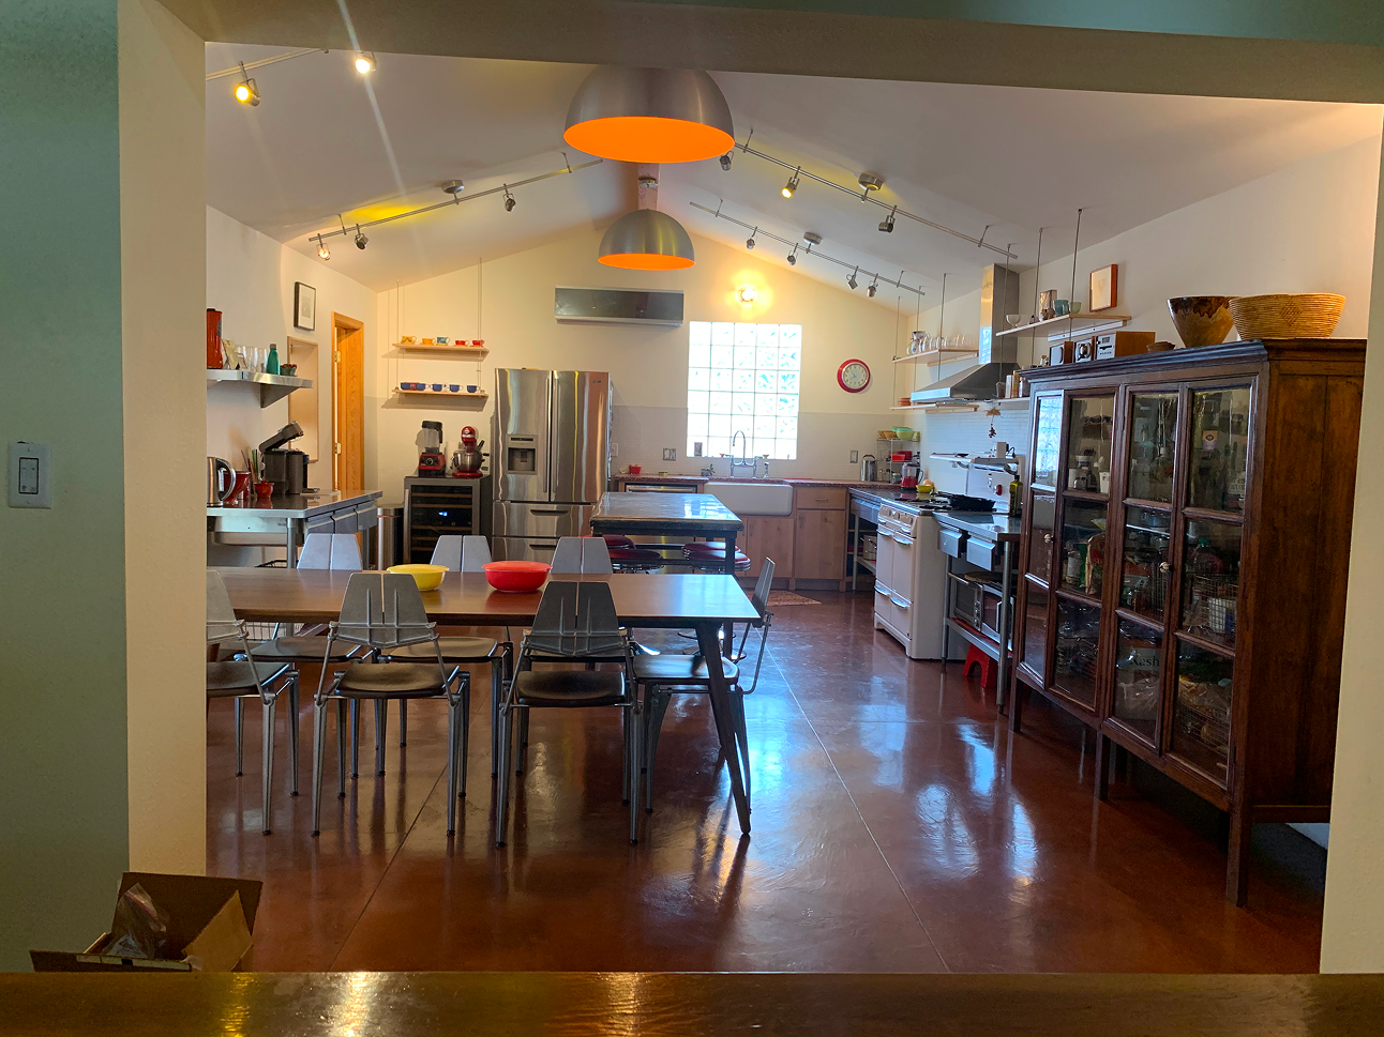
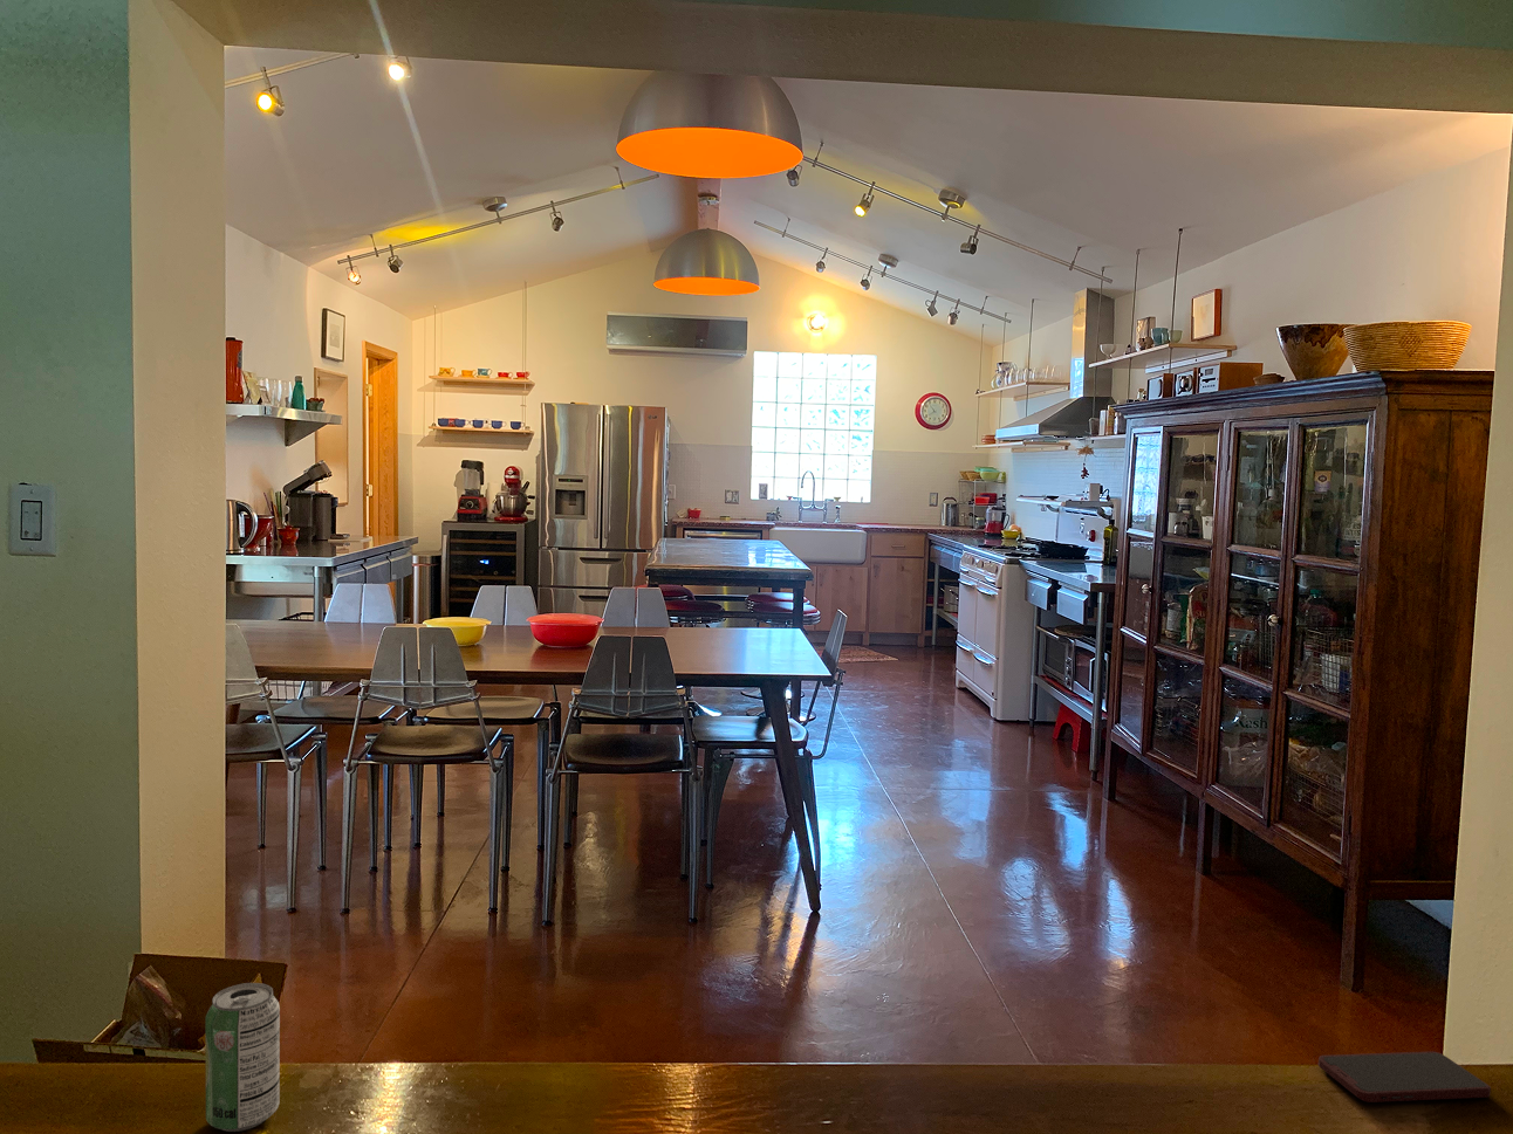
+ smartphone (1402, 1076)
+ beverage can (242, 1054)
